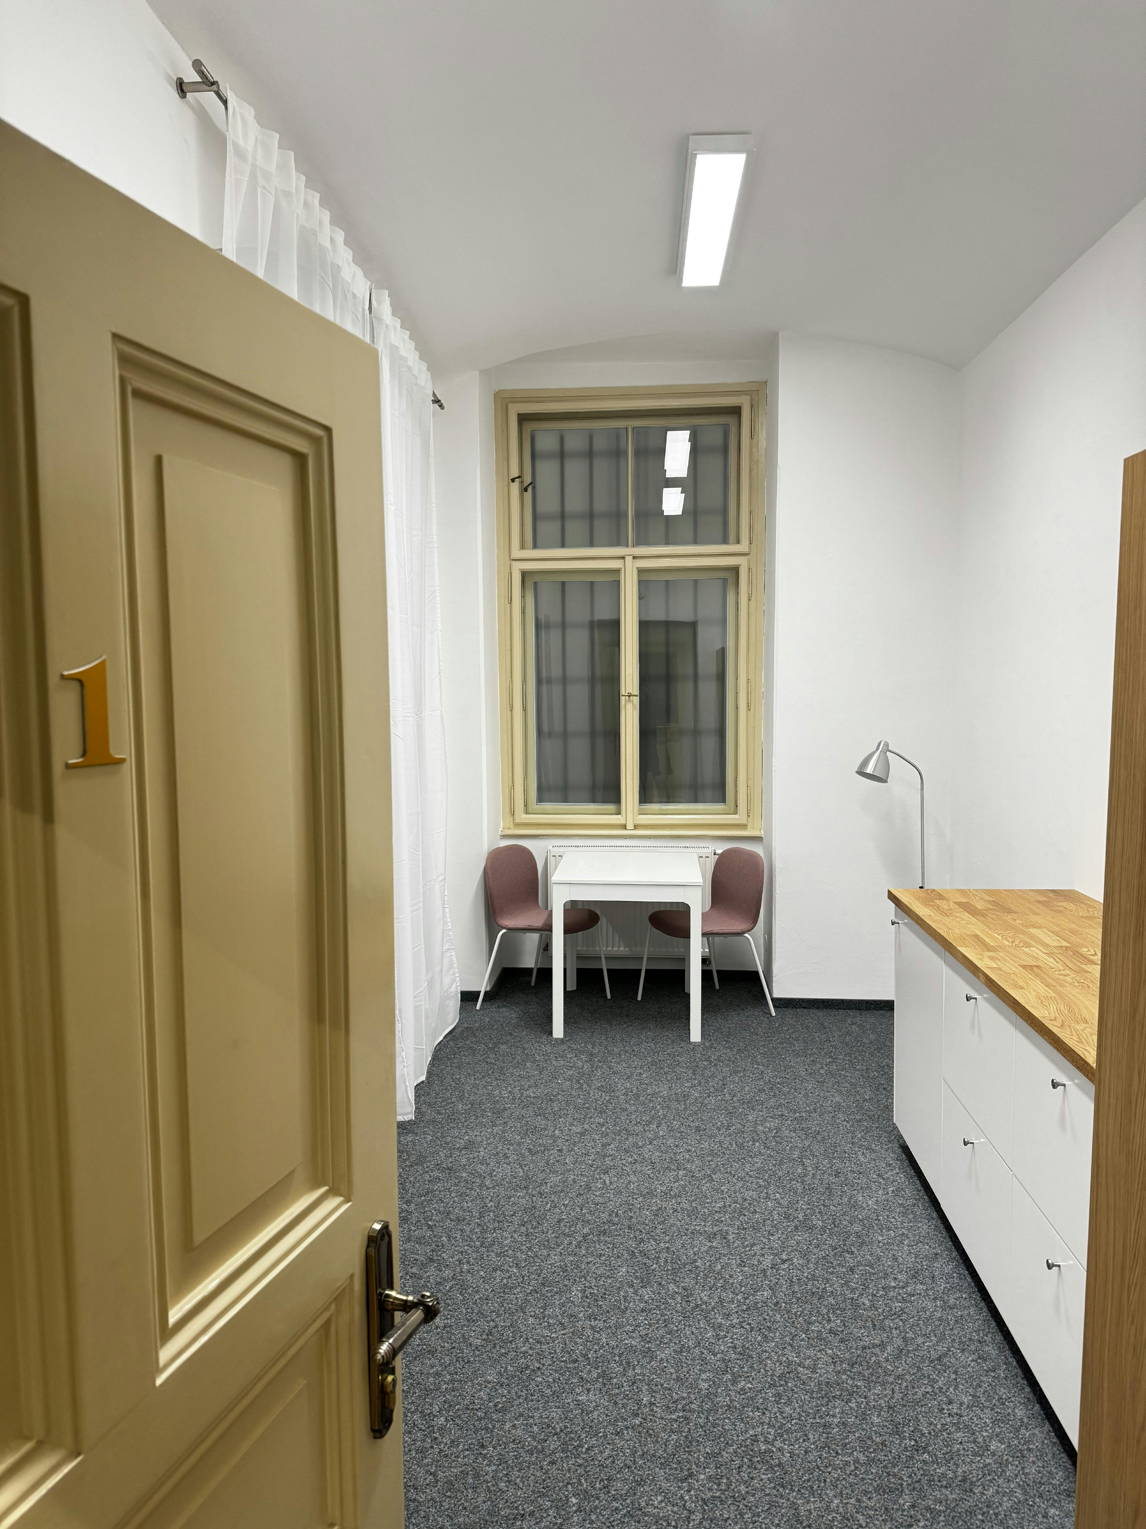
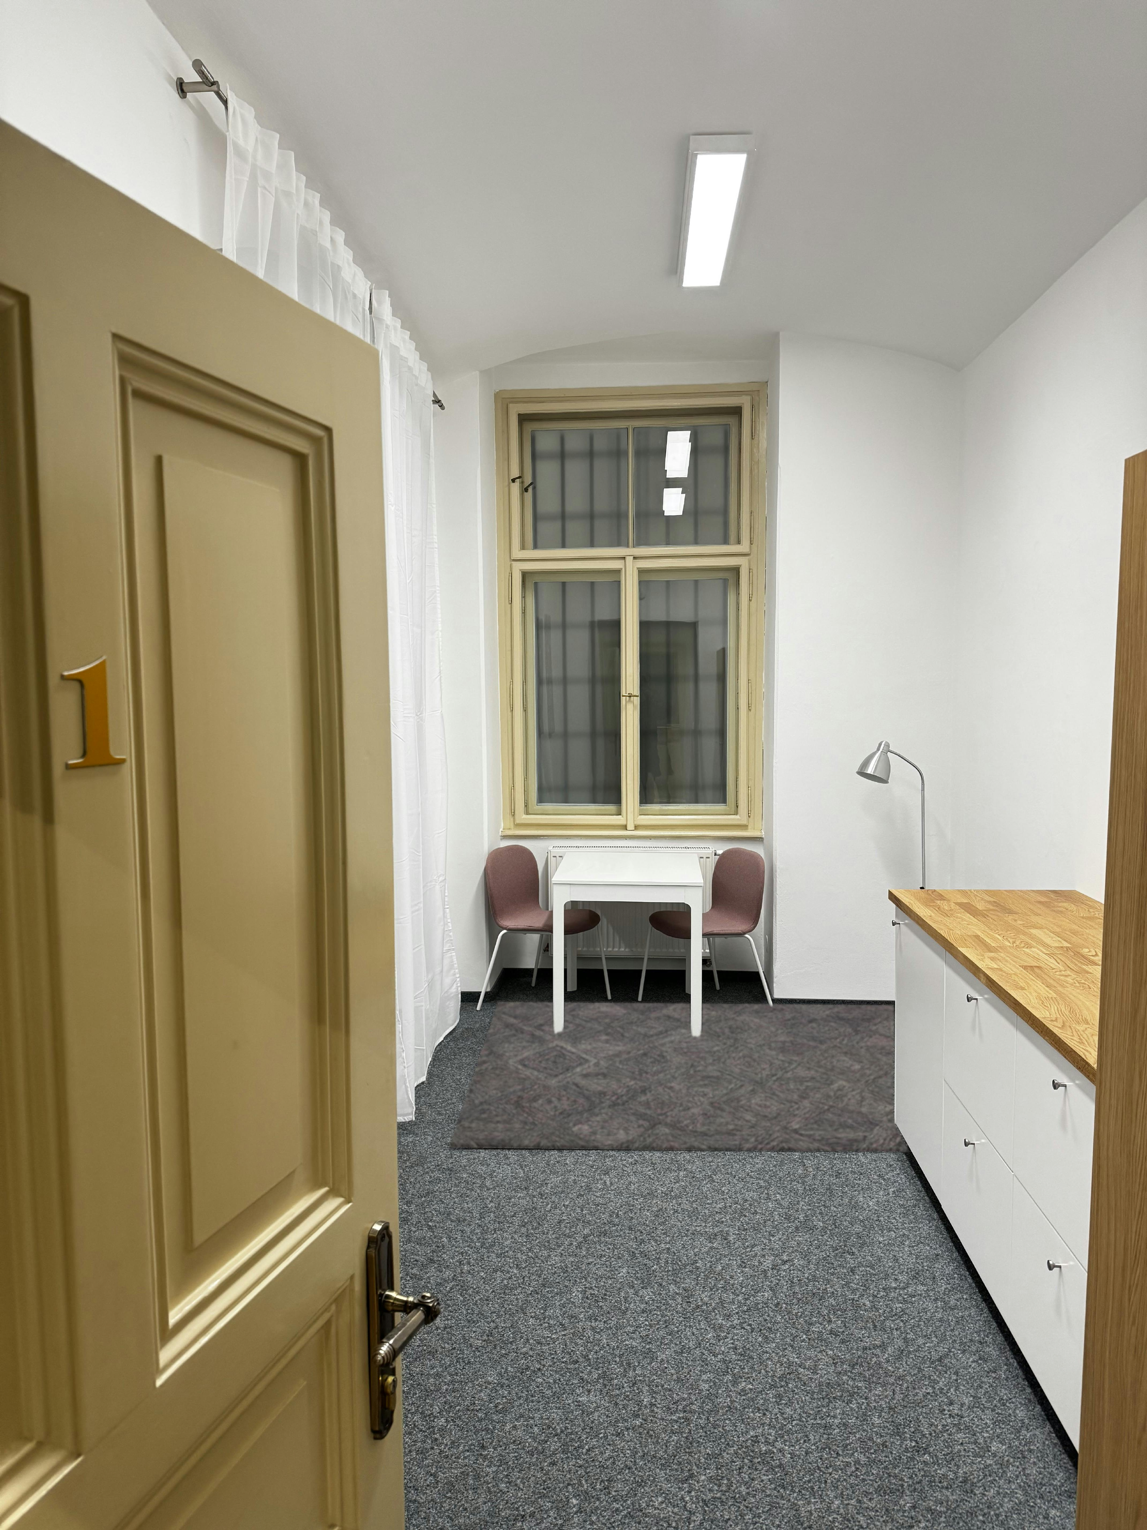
+ rug (749, 1064)
